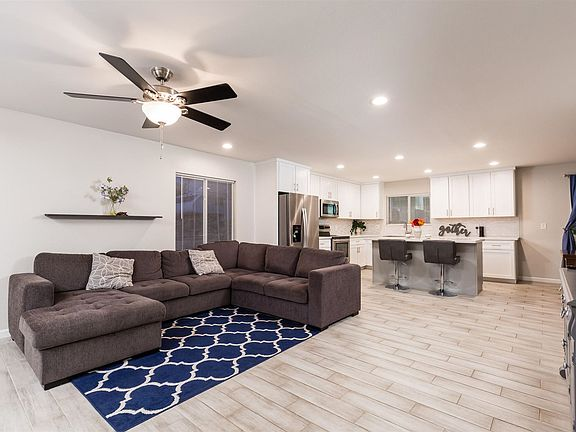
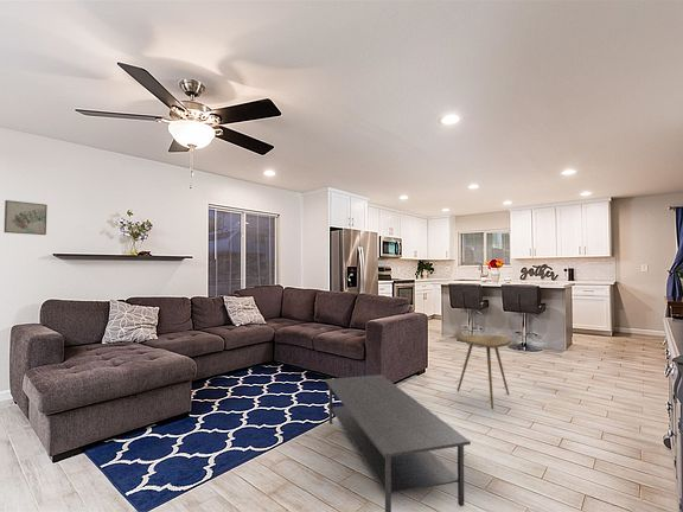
+ coffee table (382, 429)
+ side table (489, 369)
+ wall art (26, 218)
